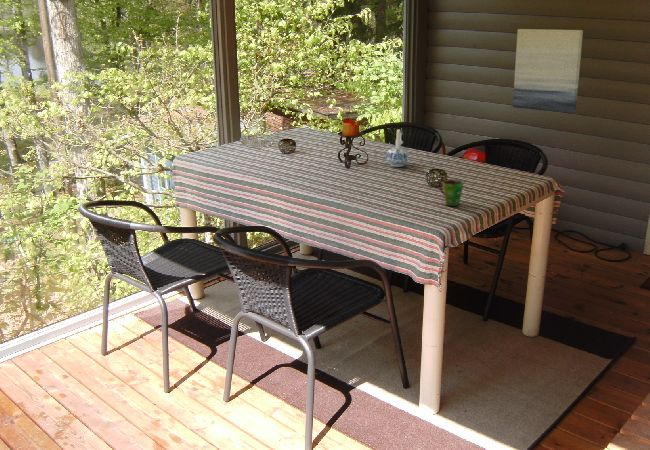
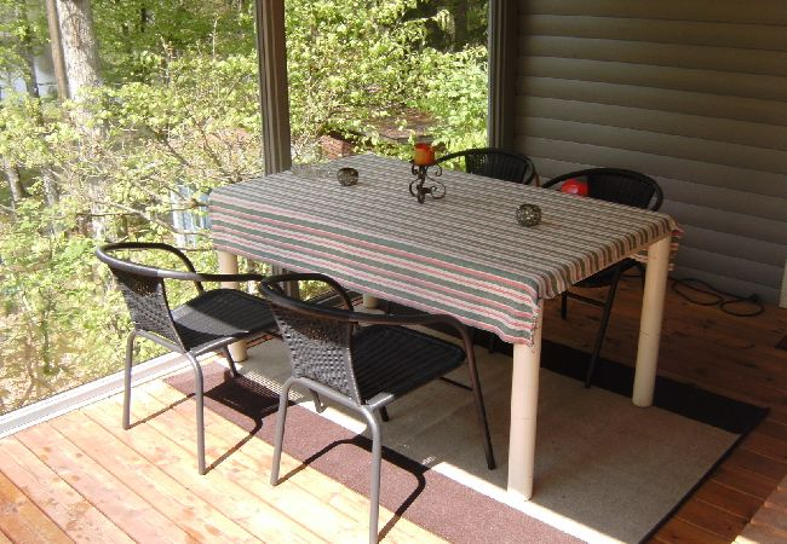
- cup (449, 192)
- ceramic pitcher (397, 147)
- wall art (546, 70)
